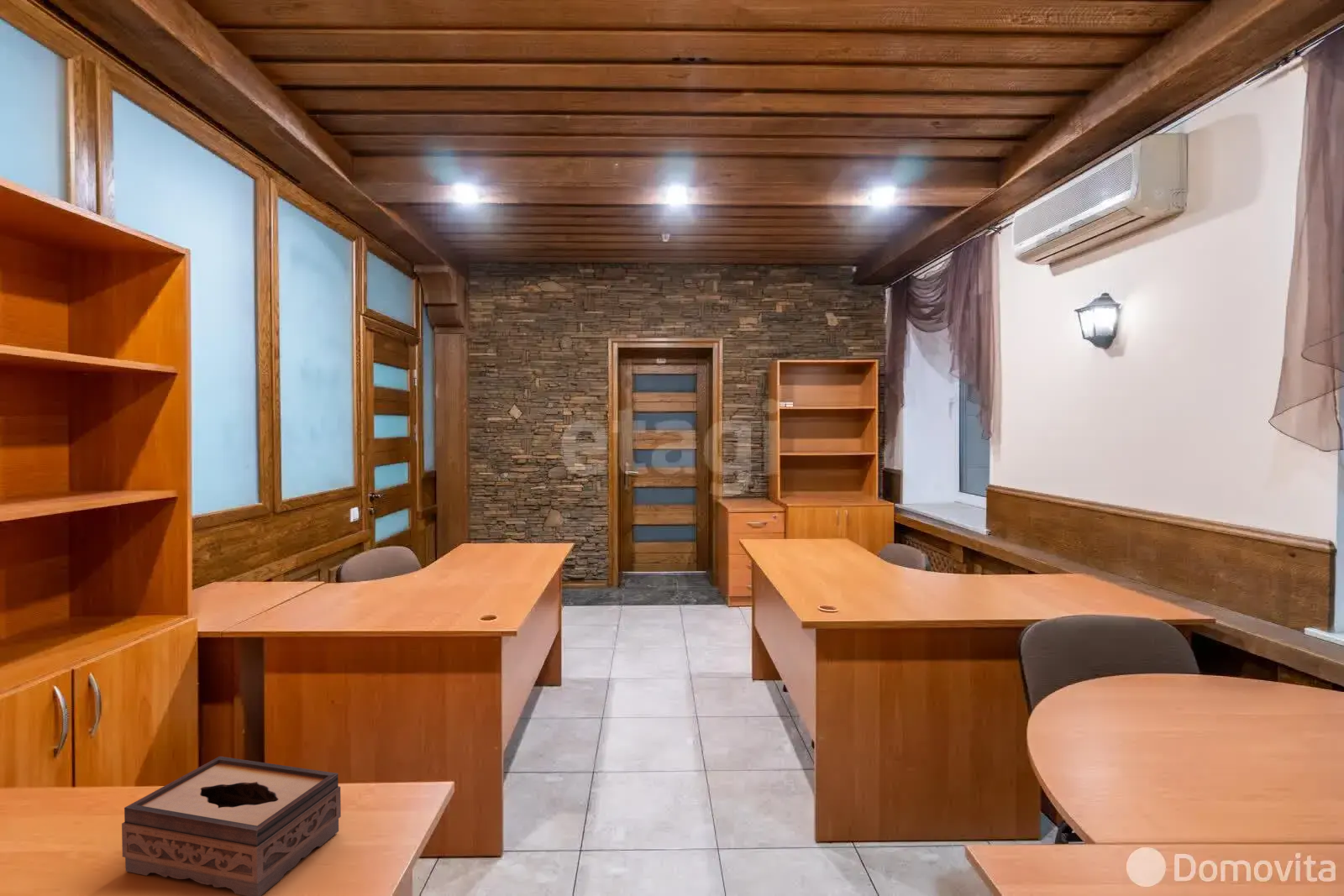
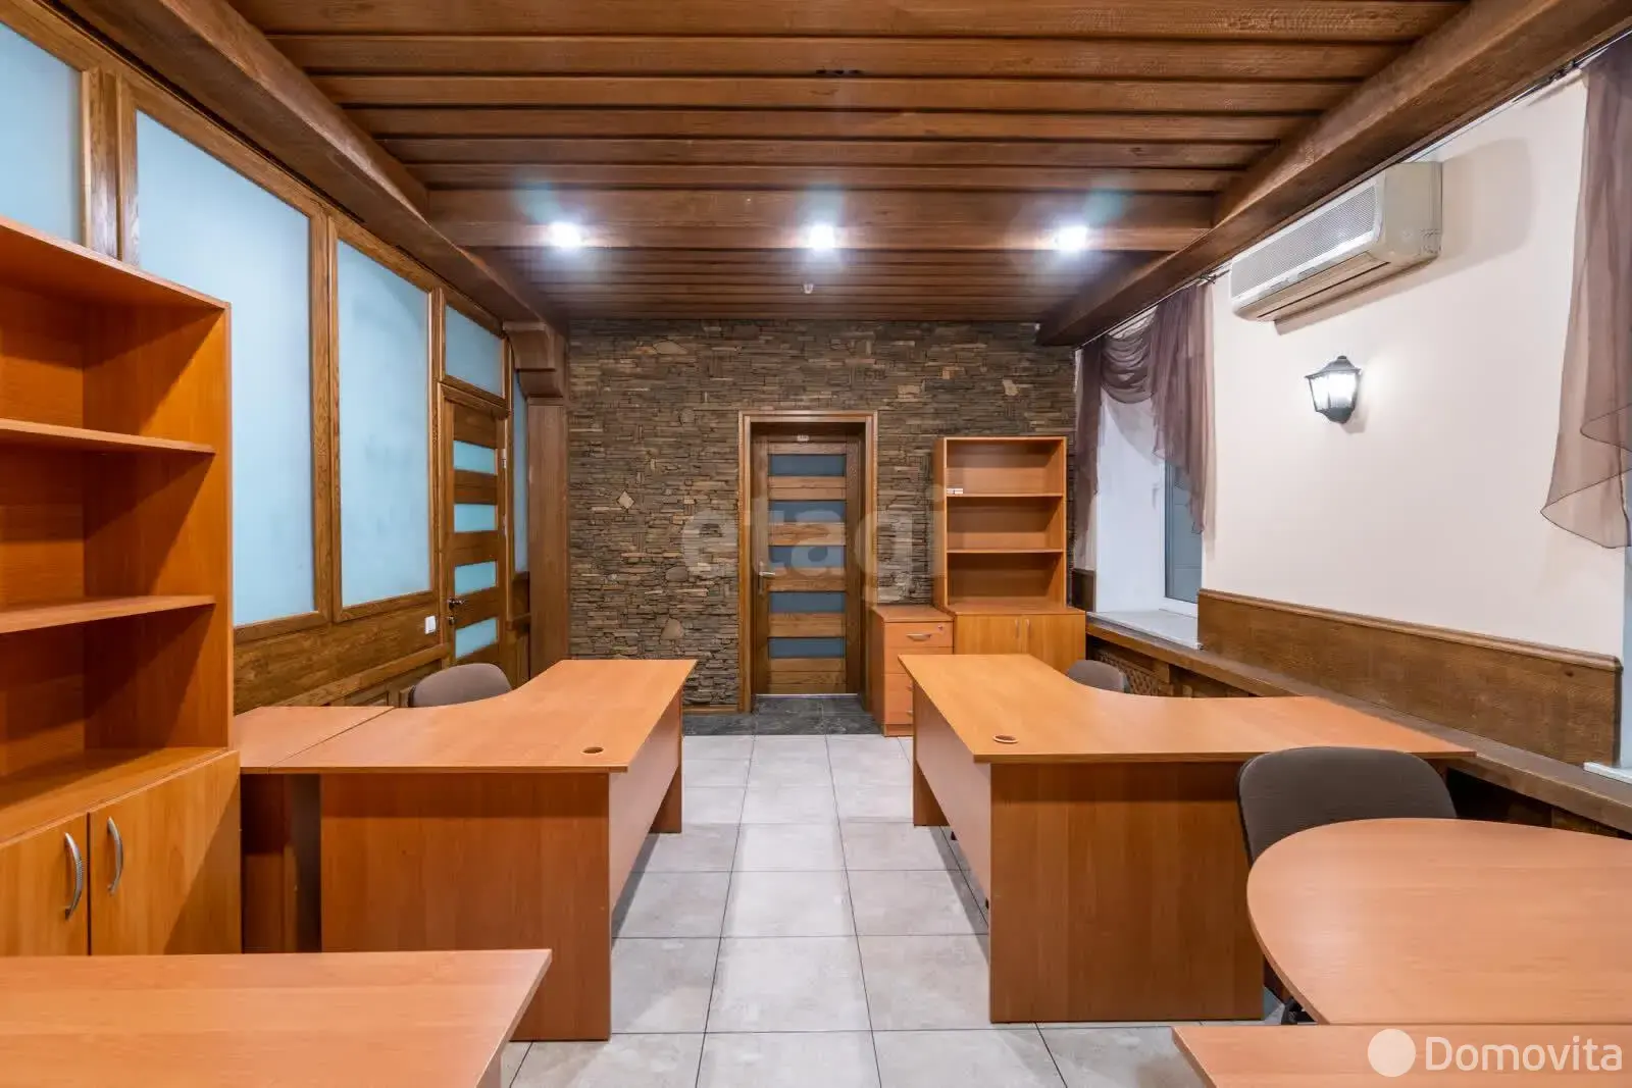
- tissue box (236, 820)
